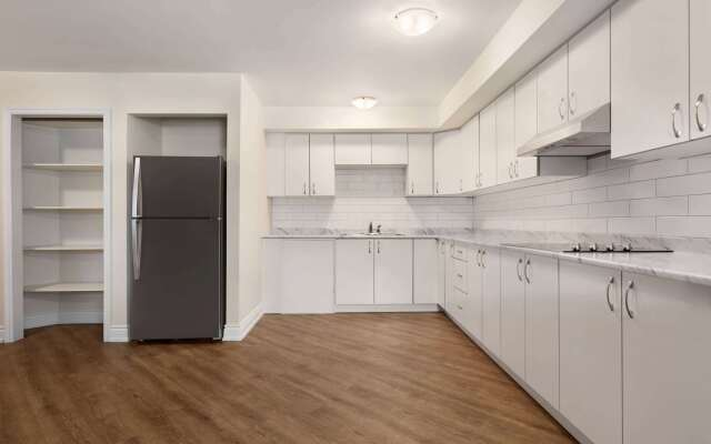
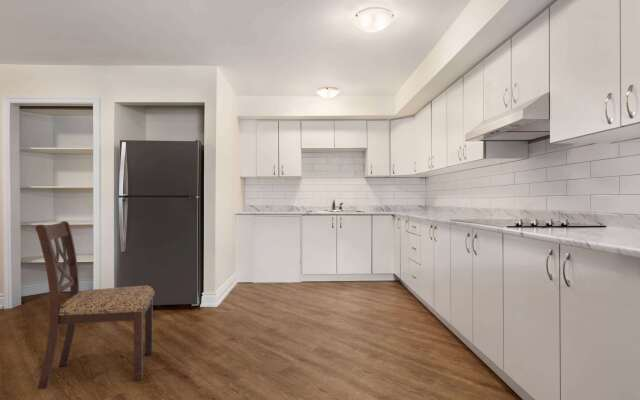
+ chair (101, 296)
